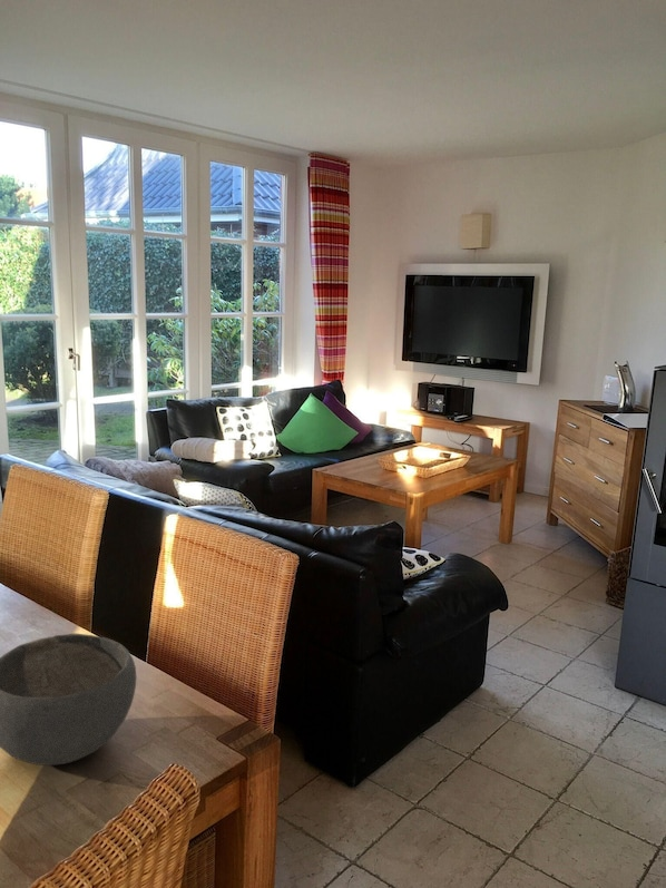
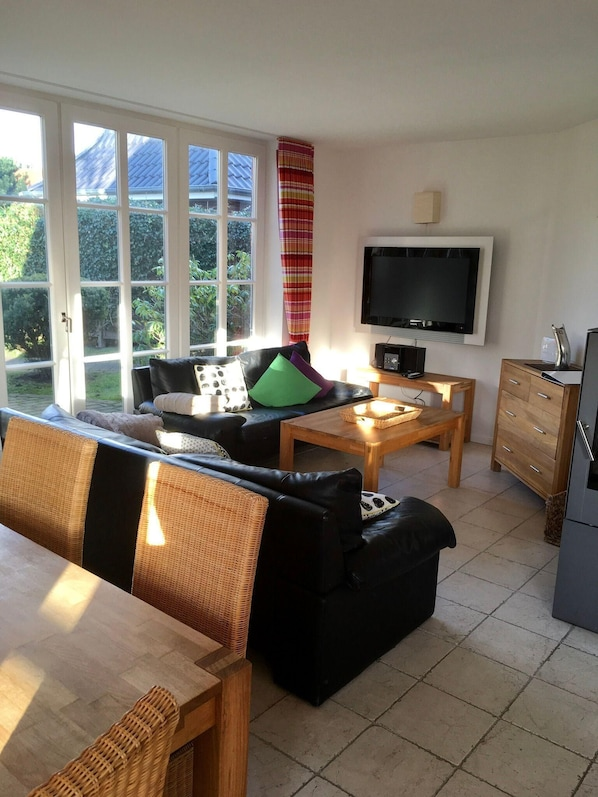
- bowl (61, 703)
